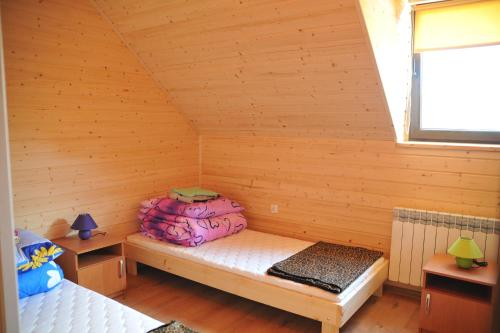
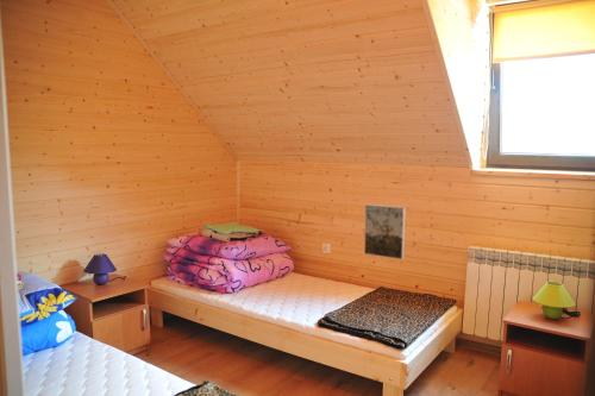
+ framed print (383, 231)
